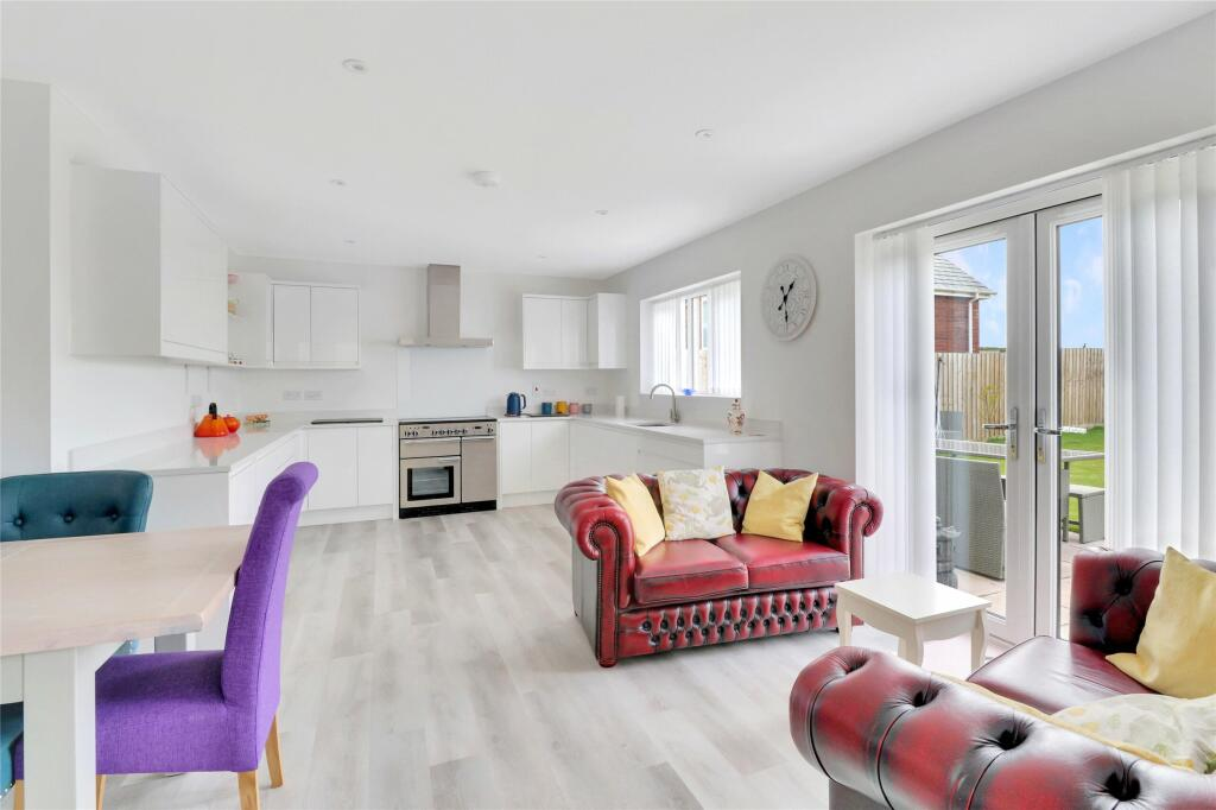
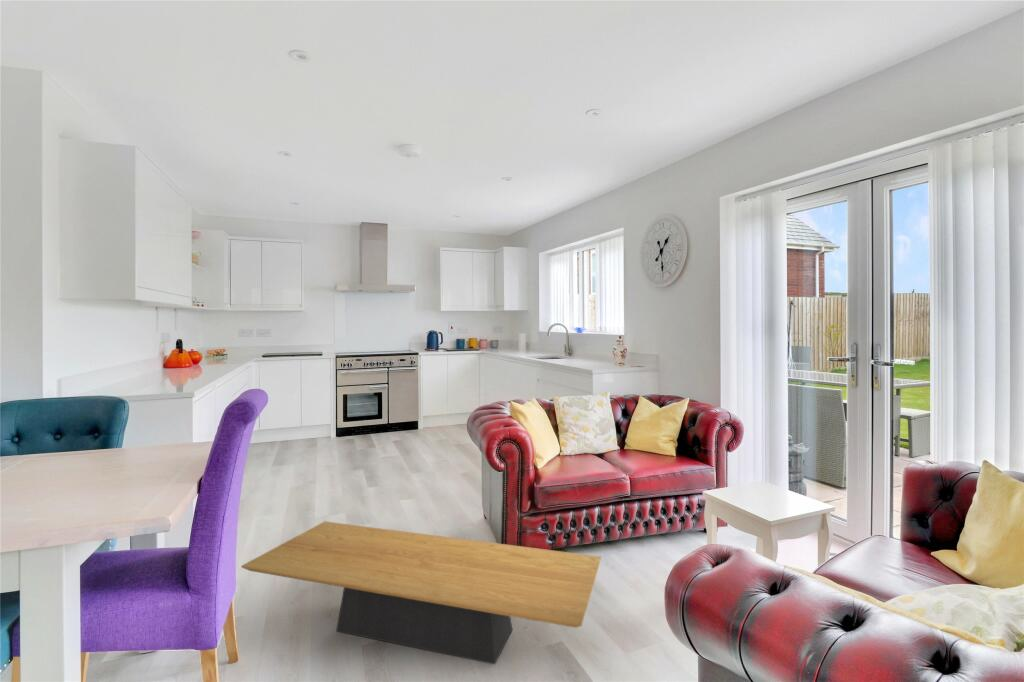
+ coffee table (424, 595)
